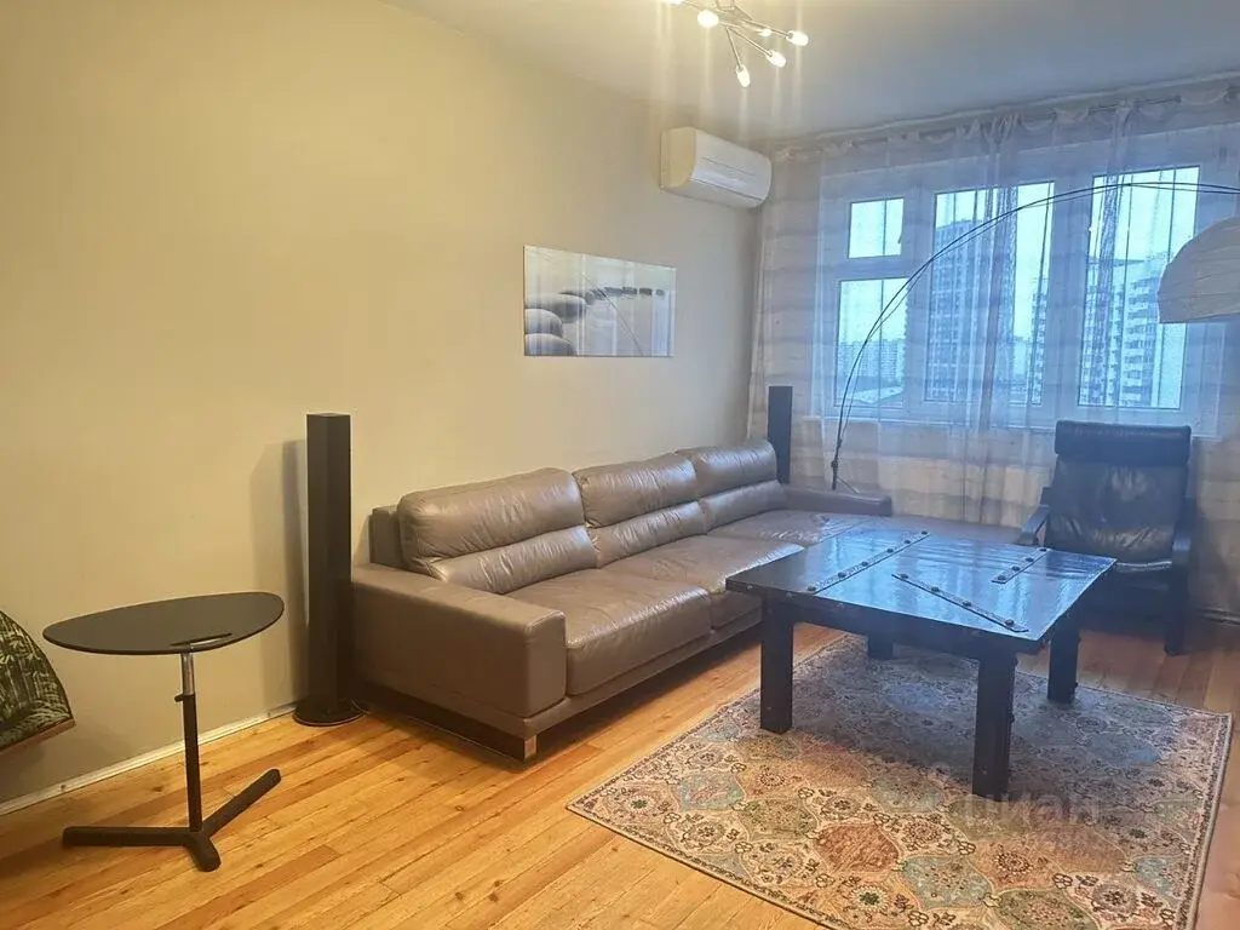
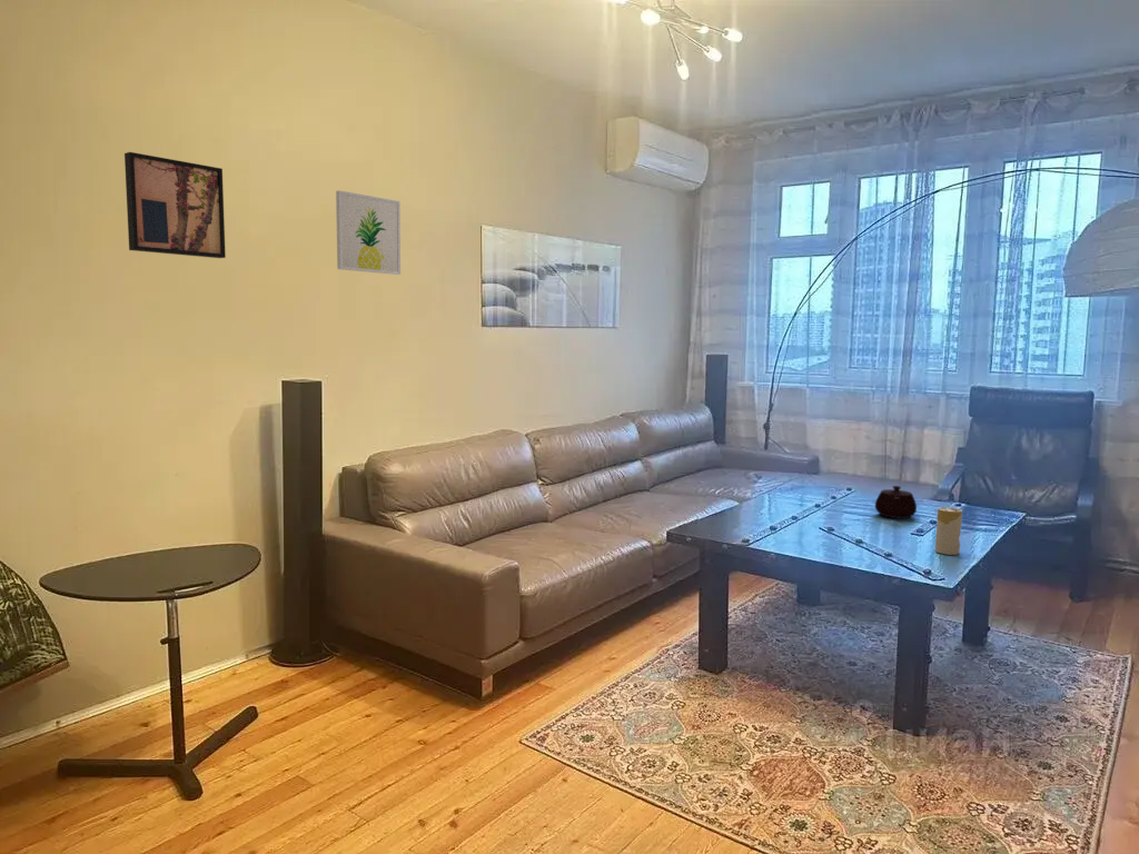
+ wall art (369, 234)
+ wall art (177, 208)
+ teapot (895, 502)
+ candle (948, 530)
